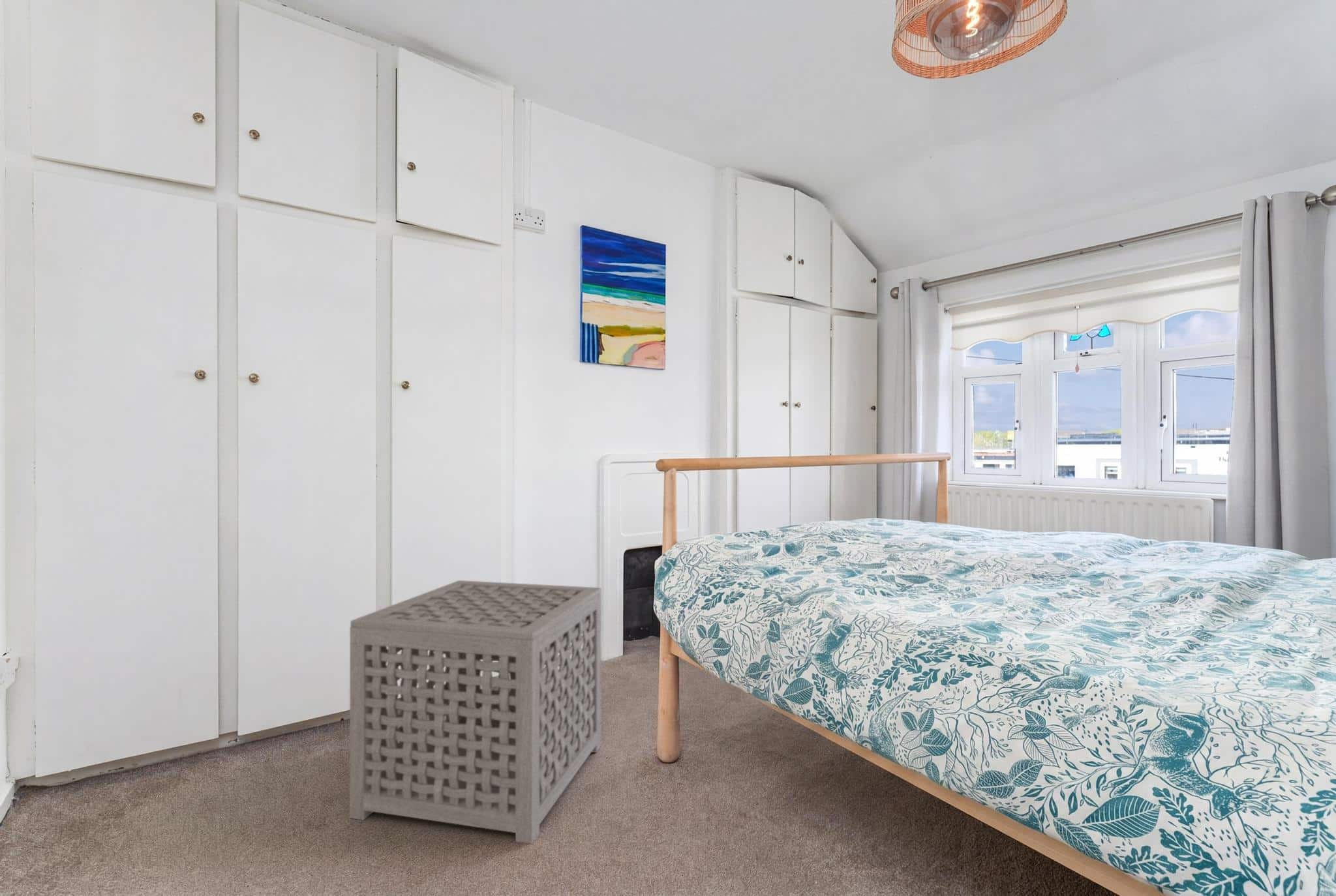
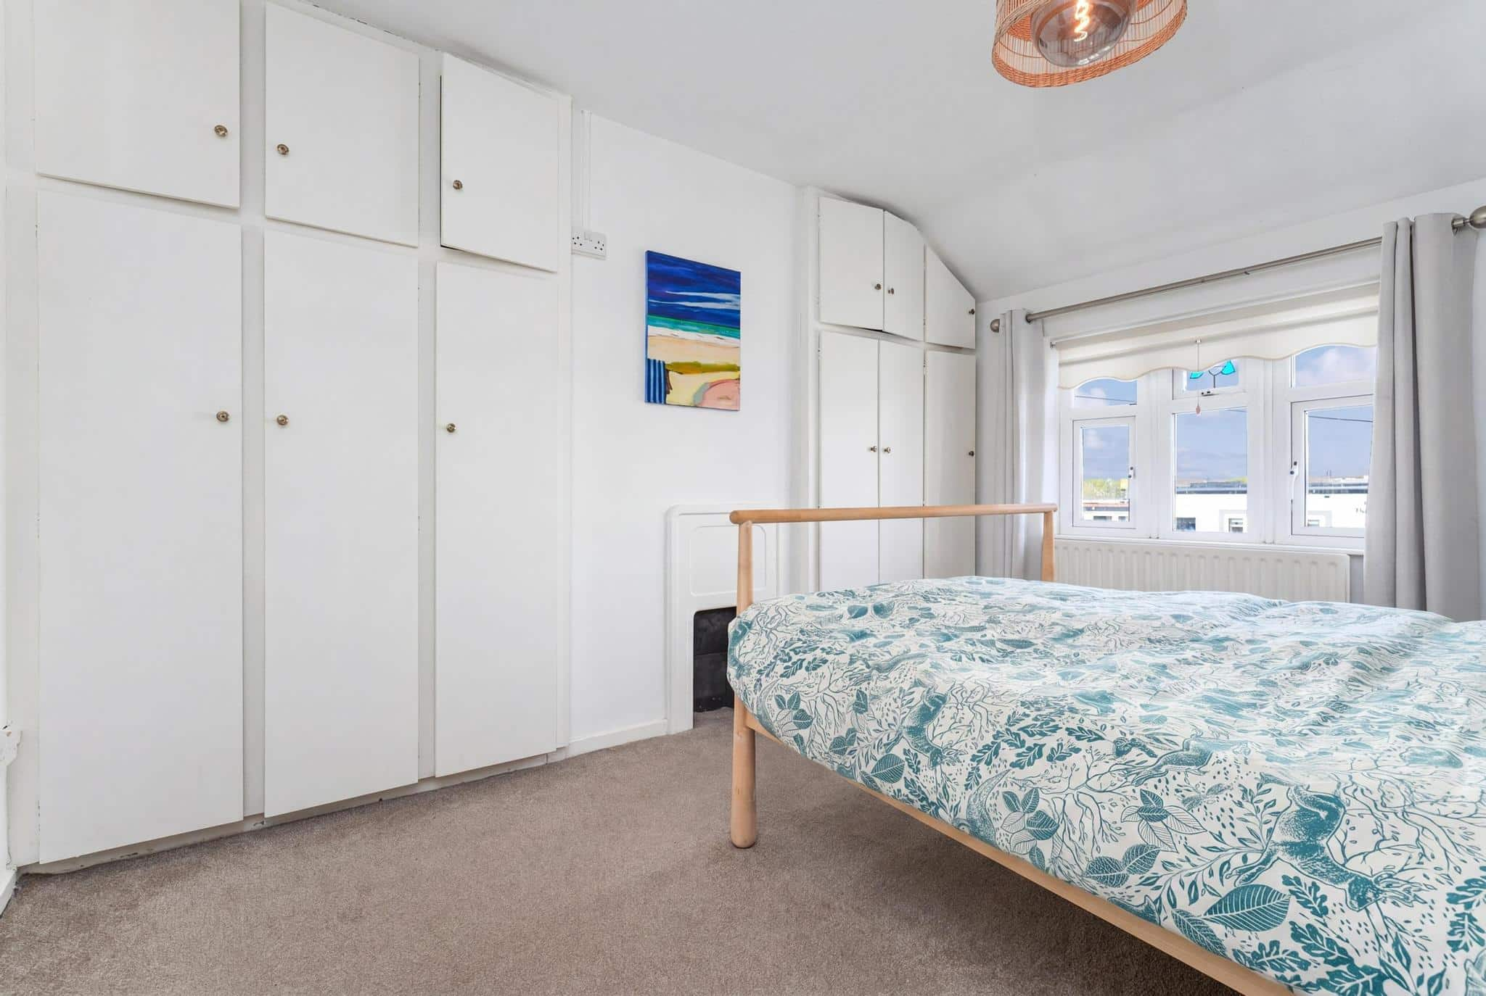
- side table (489, 690)
